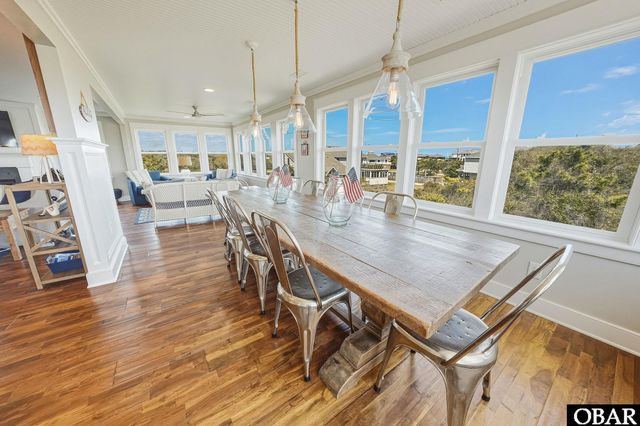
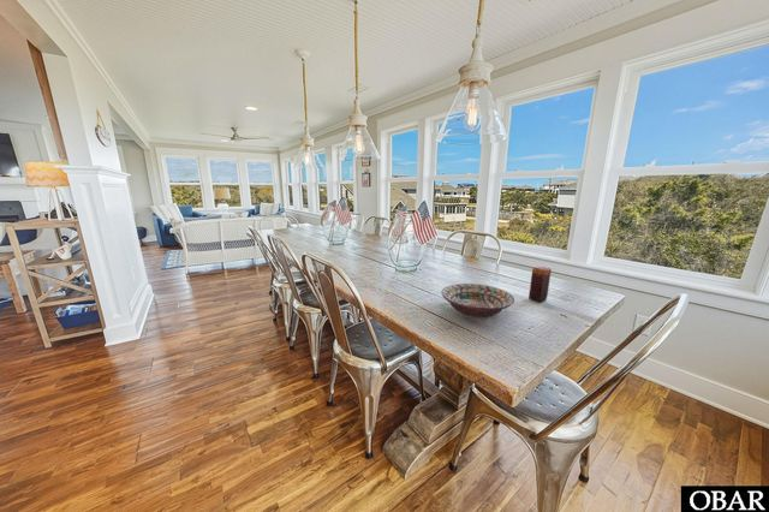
+ decorative bowl (476, 302)
+ candle (540, 284)
